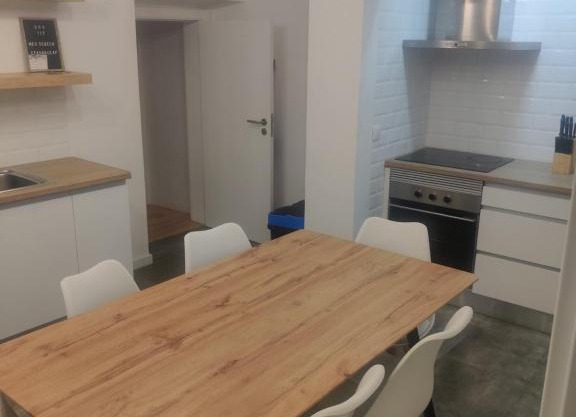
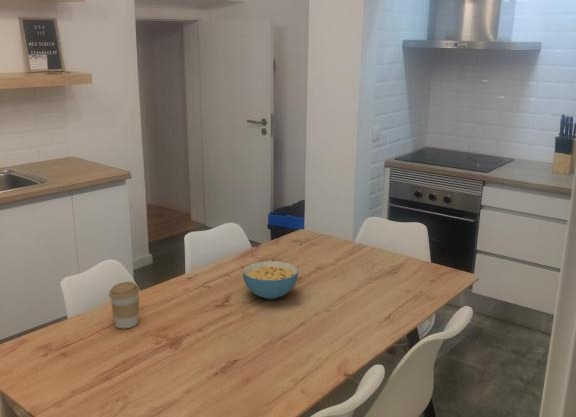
+ cereal bowl (270, 283)
+ coffee cup (125, 304)
